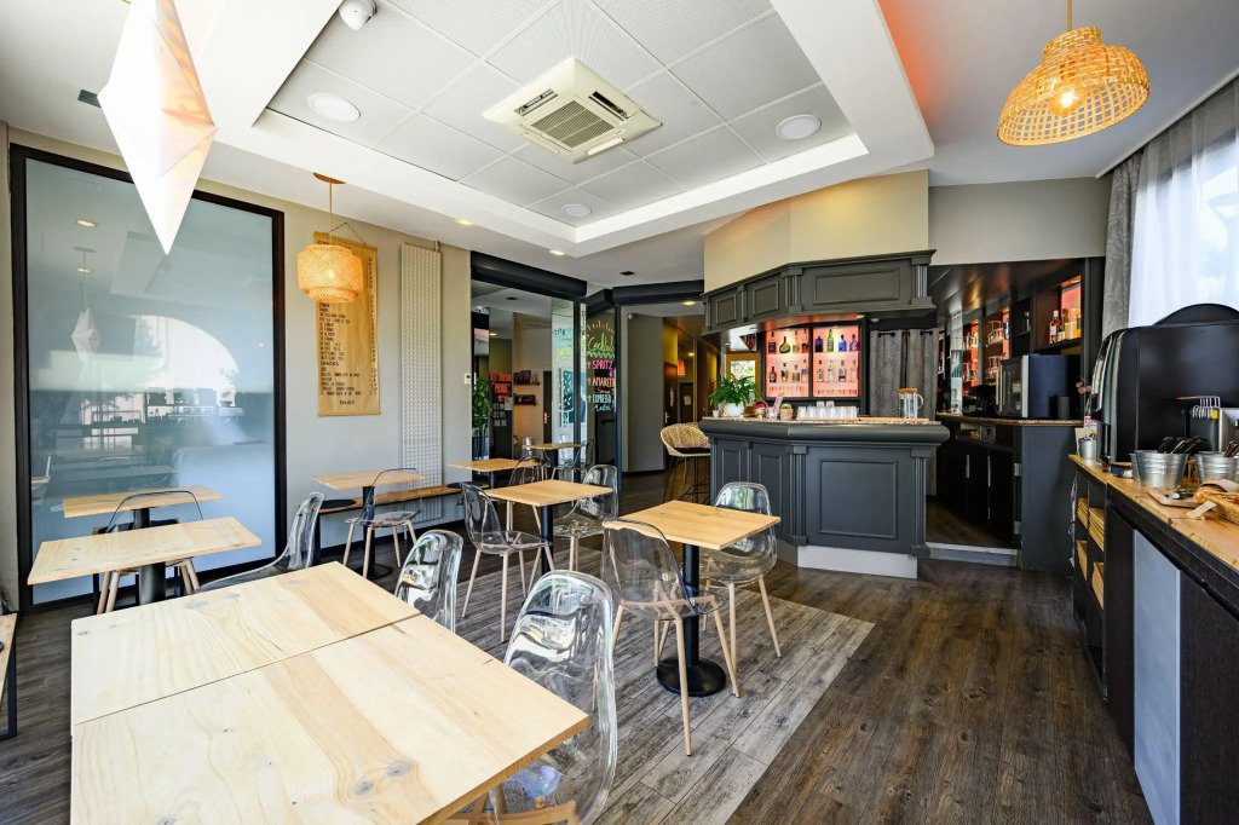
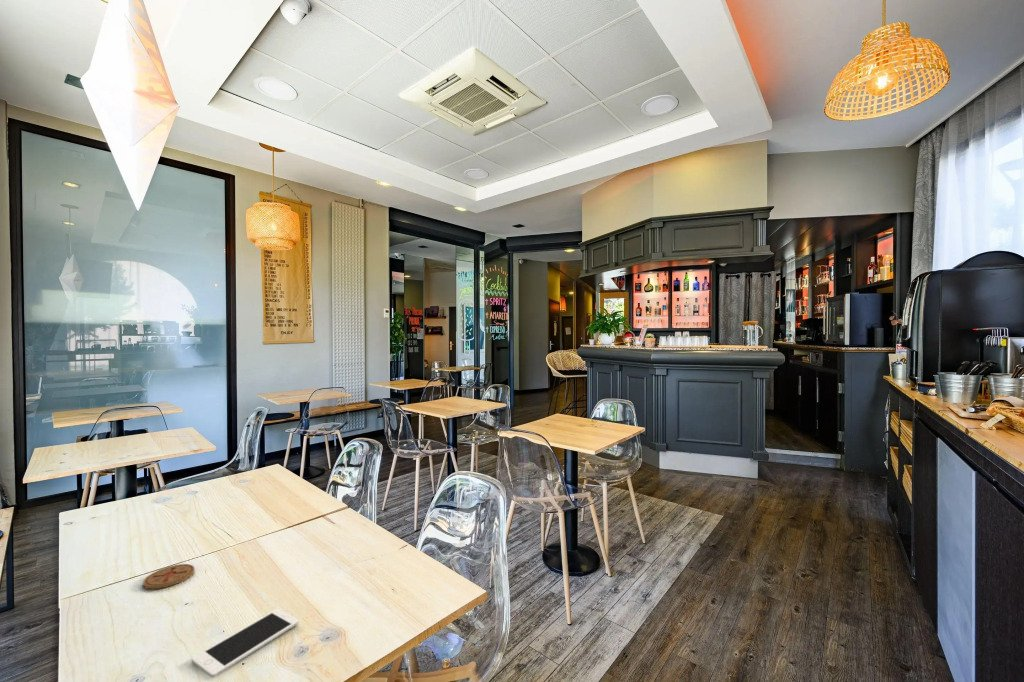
+ cell phone (248, 639)
+ coaster (169, 576)
